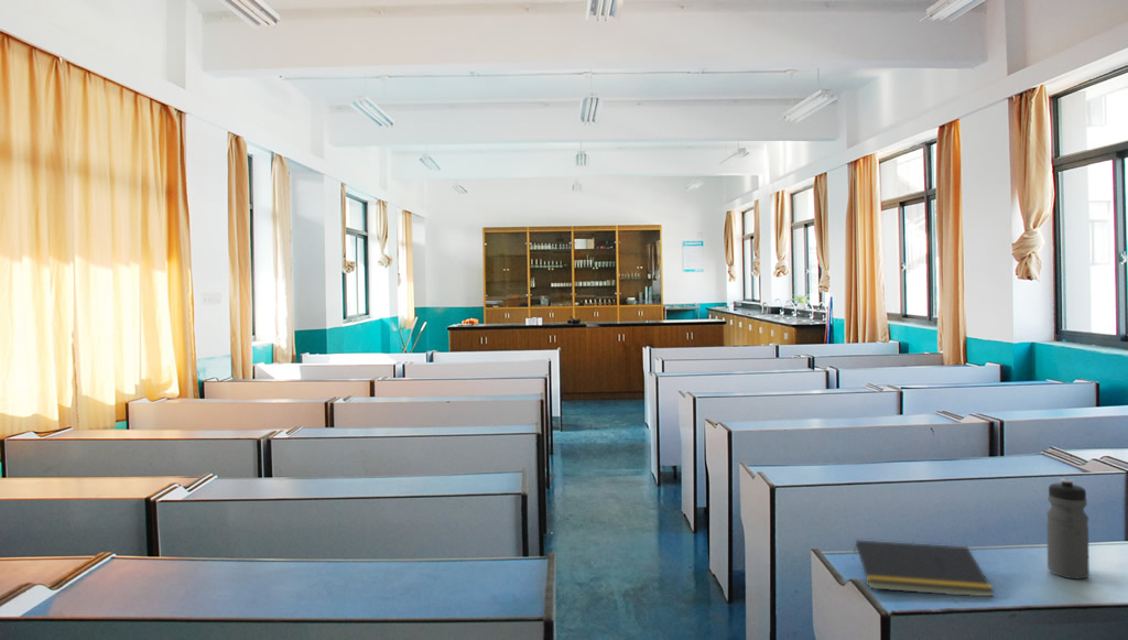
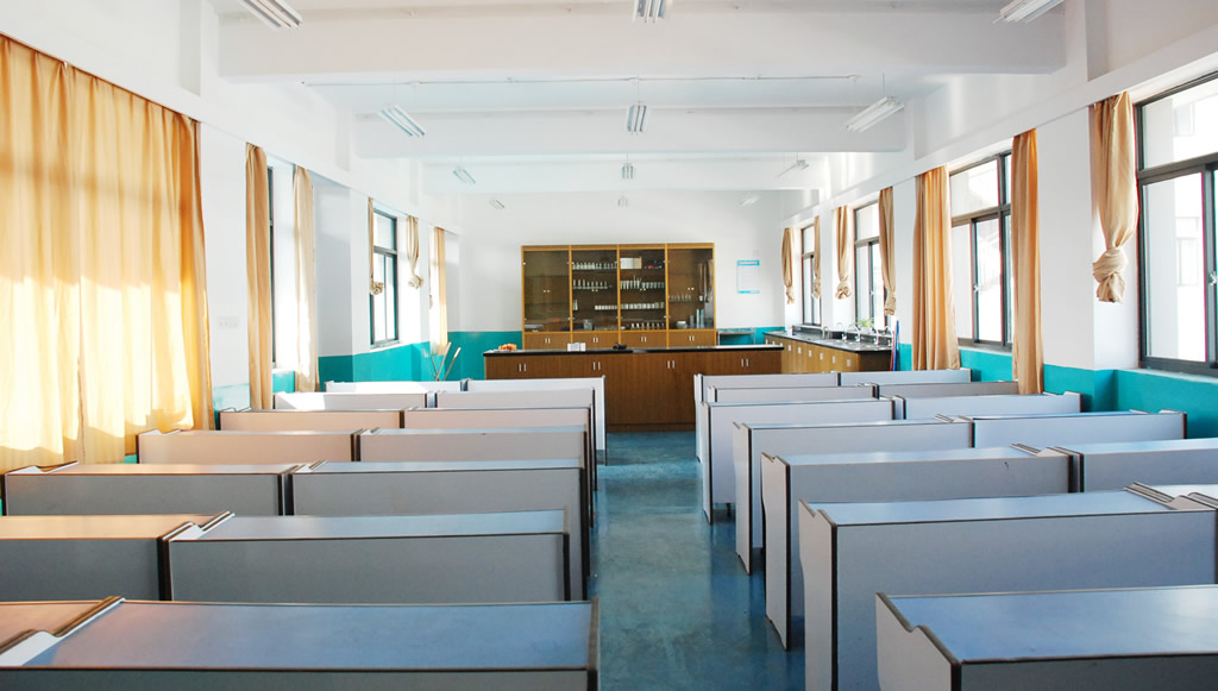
- notepad (920, 566)
- water bottle (1067, 525)
